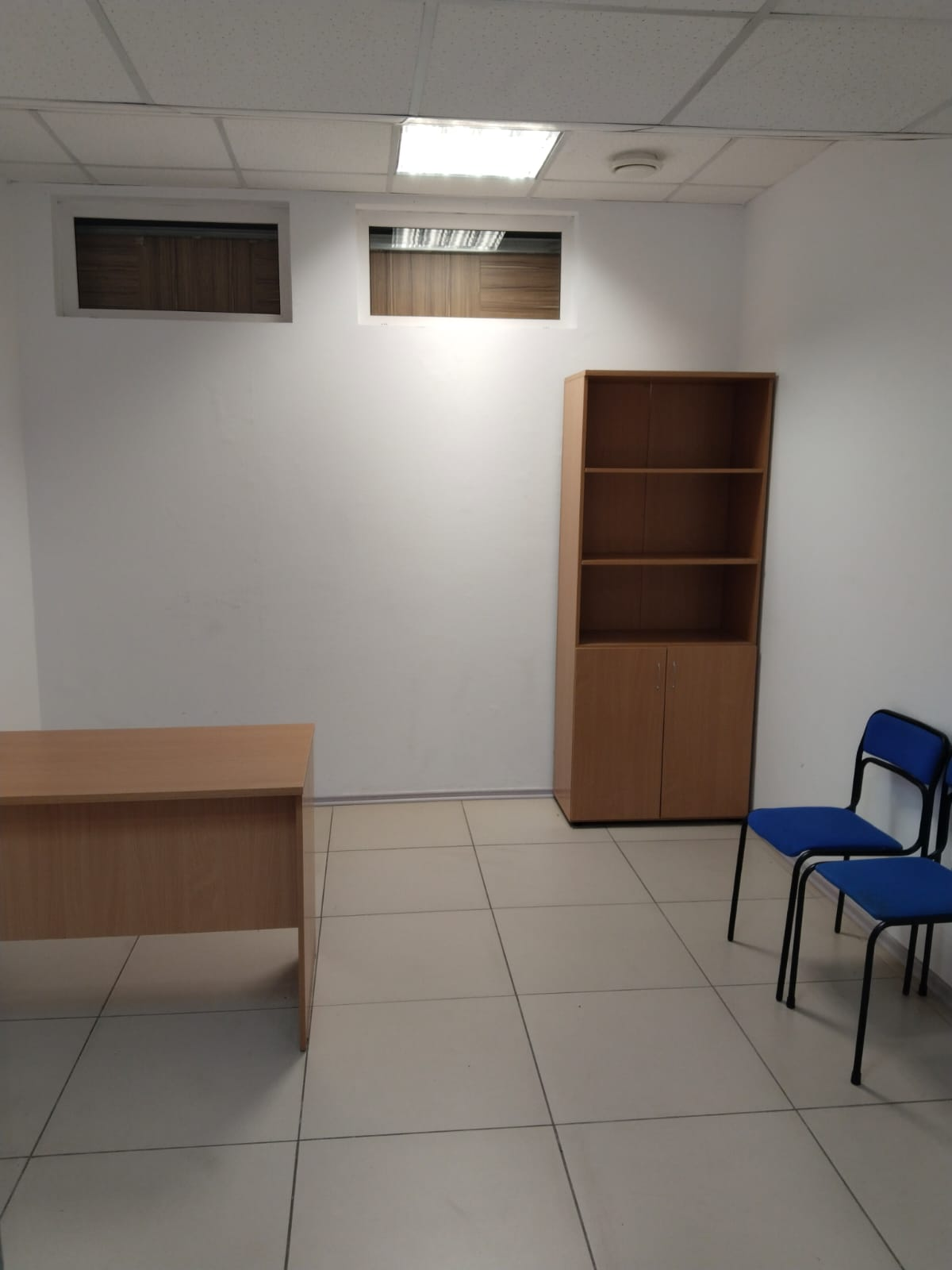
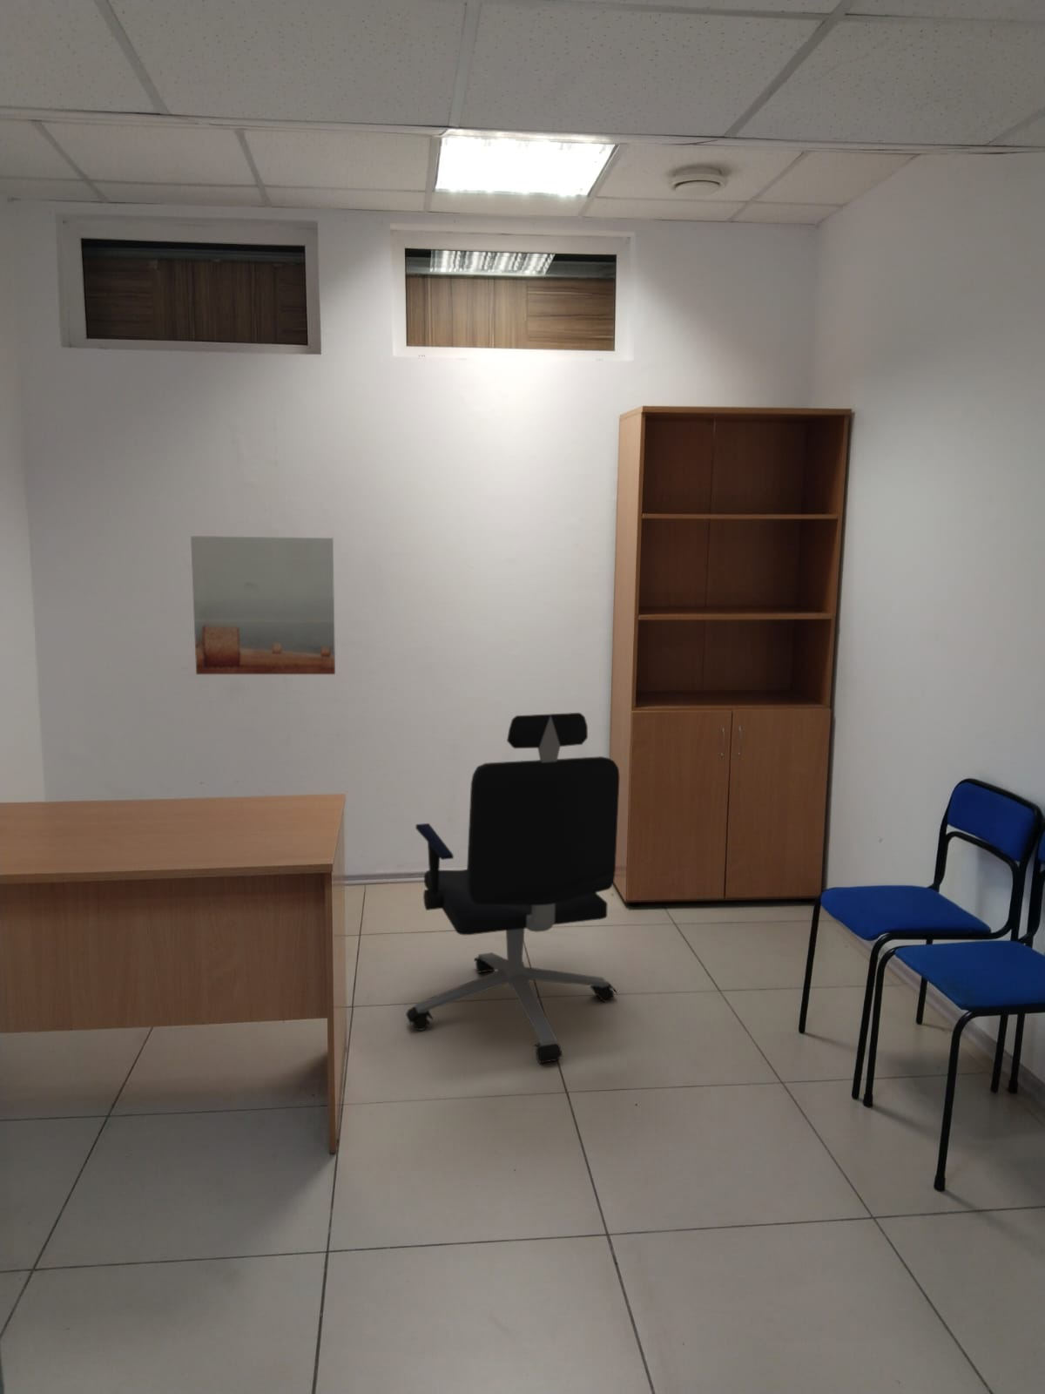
+ office chair (516, 859)
+ wall art (263, 606)
